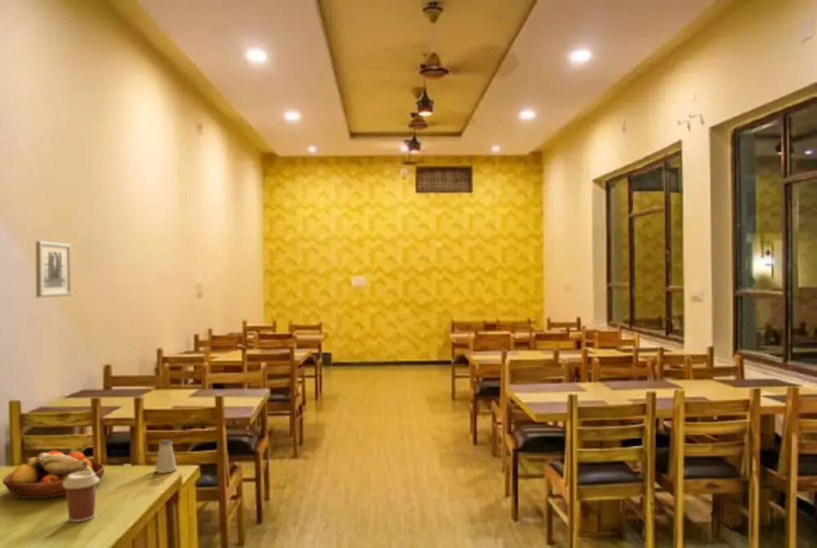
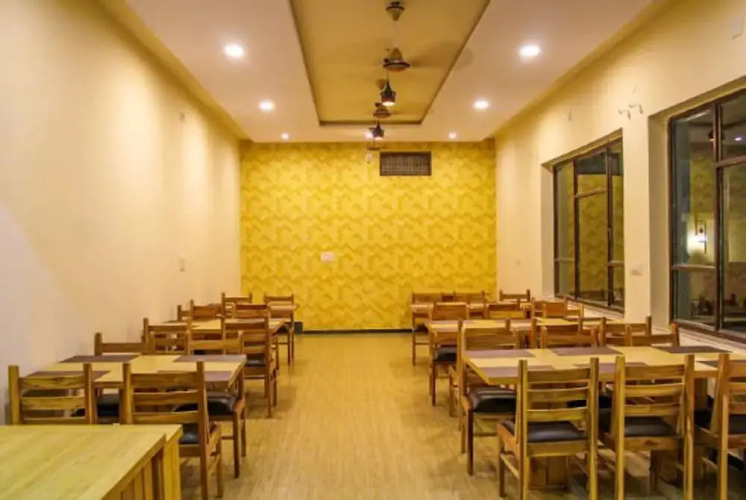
- fruit bowl (56, 468)
- wall art (54, 270)
- saltshaker (165, 455)
- coffee cup (81, 495)
